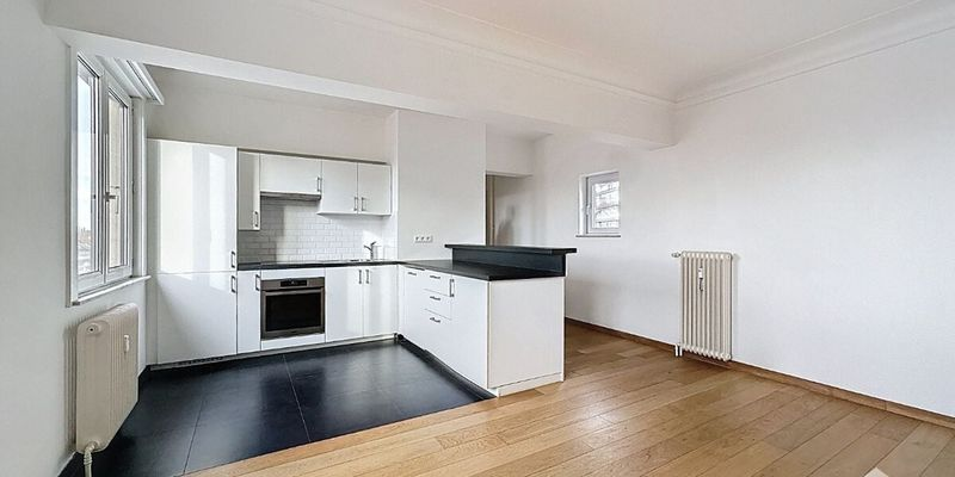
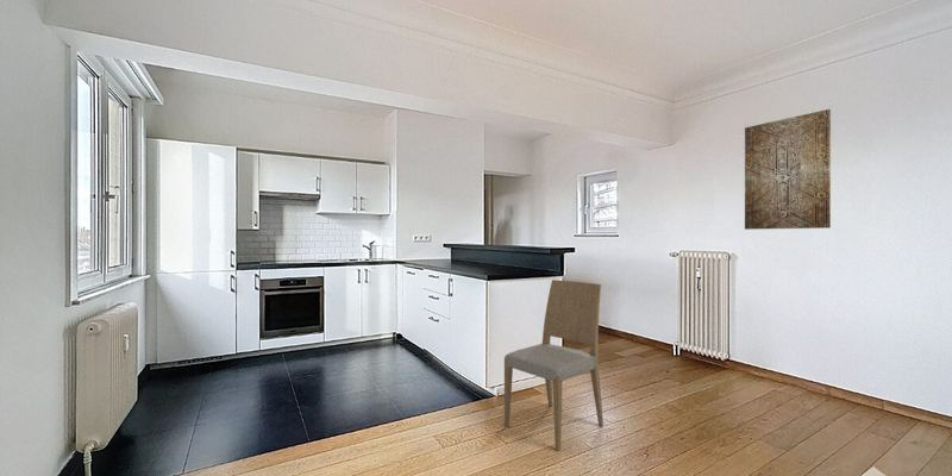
+ wall art (784, 174)
+ dining chair (553, 355)
